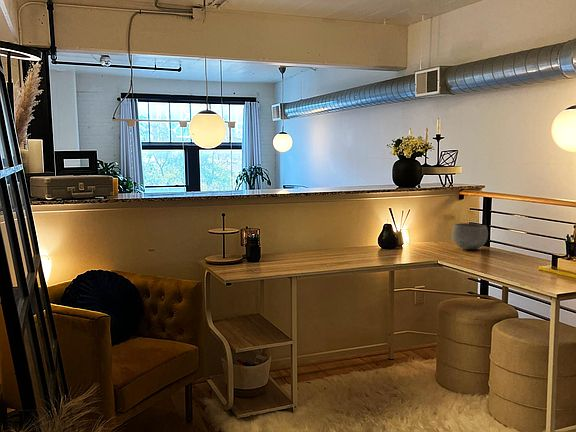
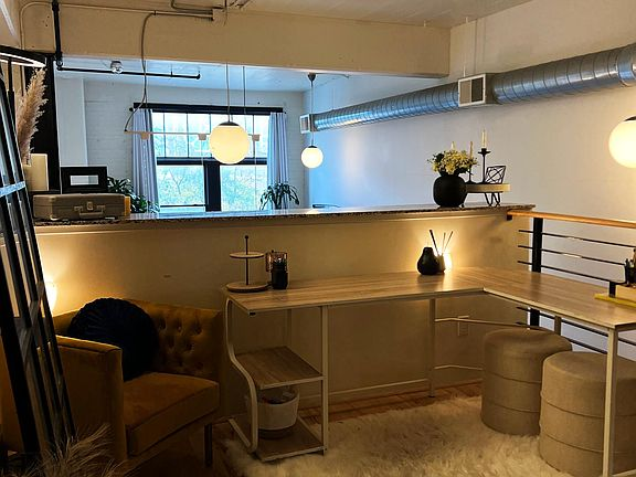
- bowl (469, 236)
